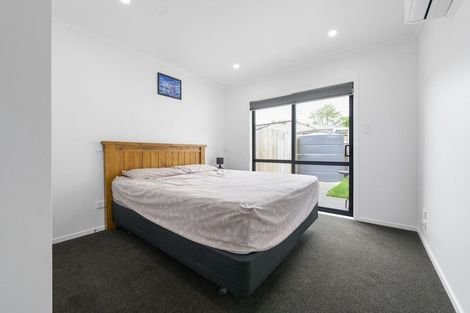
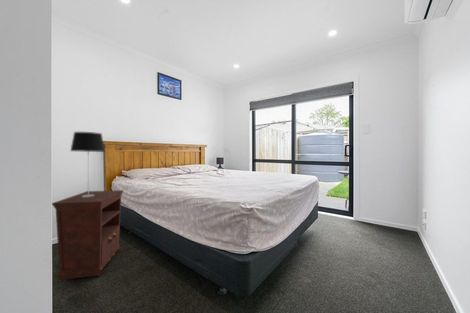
+ nightstand (93, 229)
+ table lamp (88, 164)
